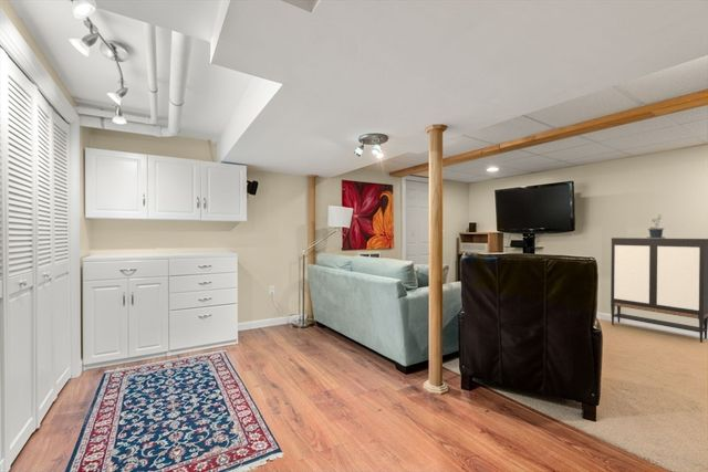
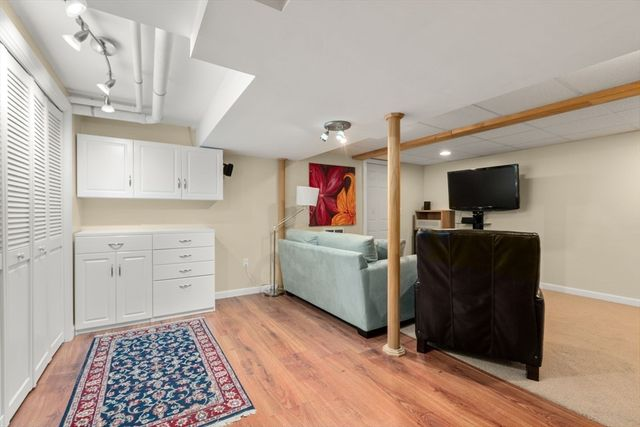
- storage cabinet (656, 284)
- potted plant (655, 225)
